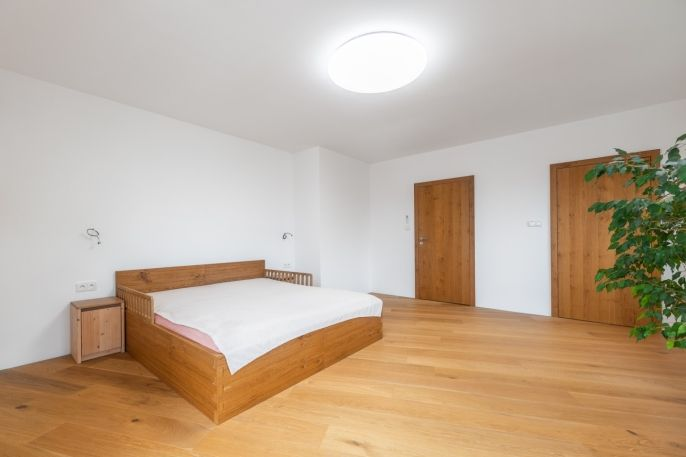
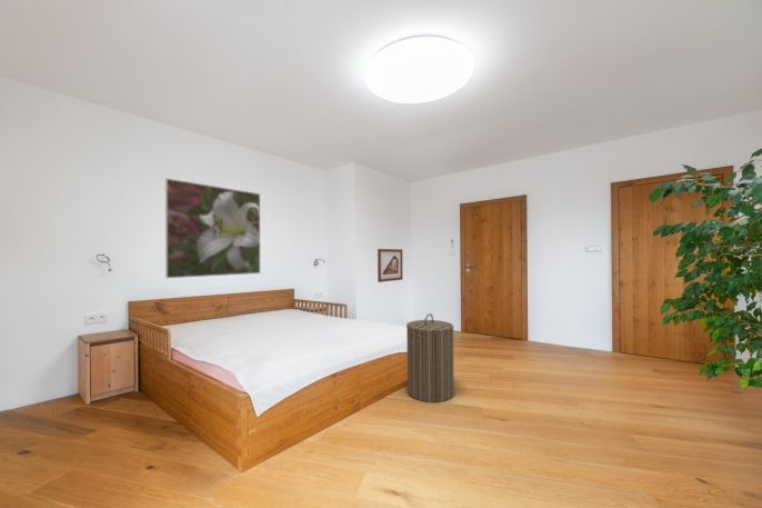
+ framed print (218, 231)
+ picture frame (390, 265)
+ laundry hamper (430, 352)
